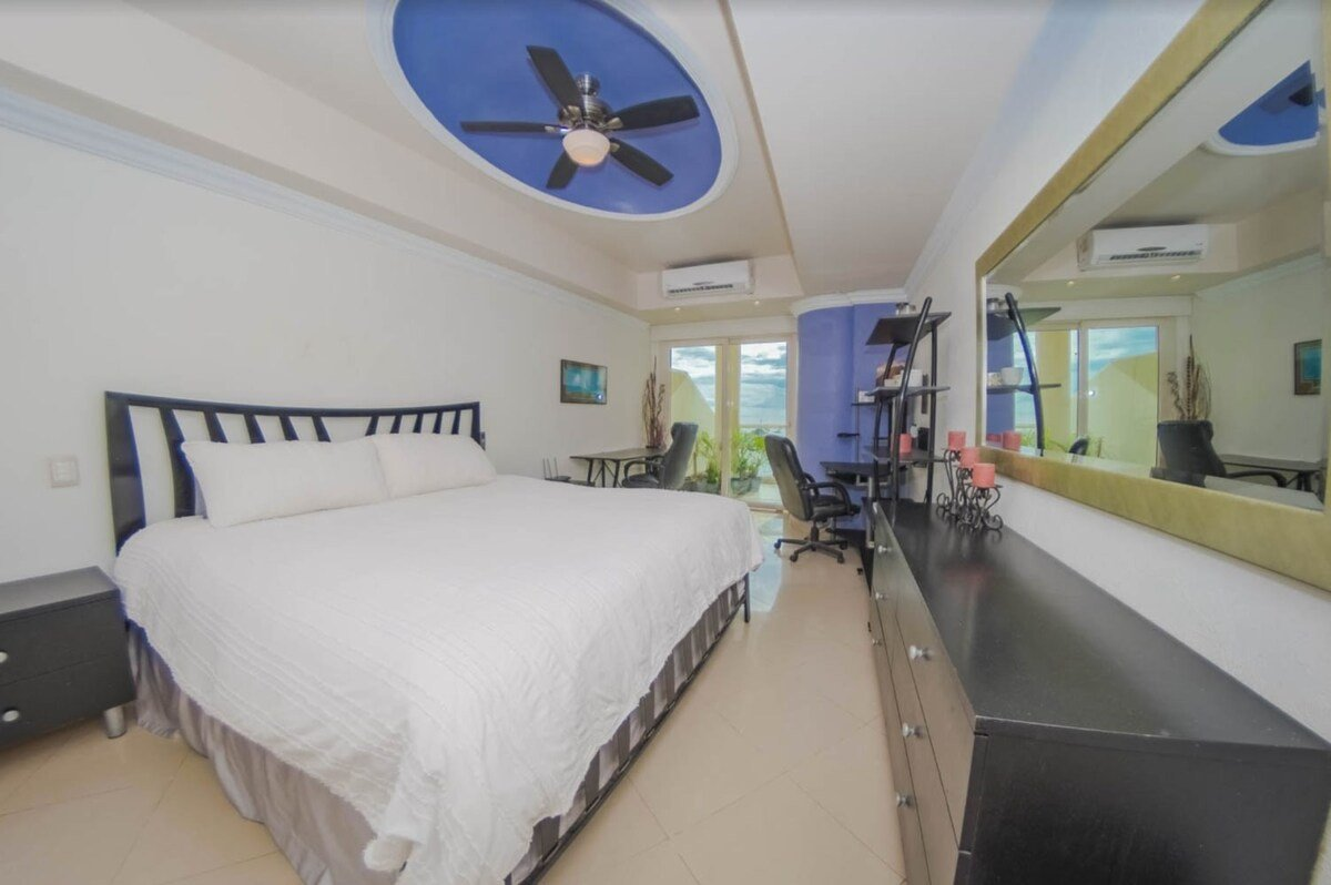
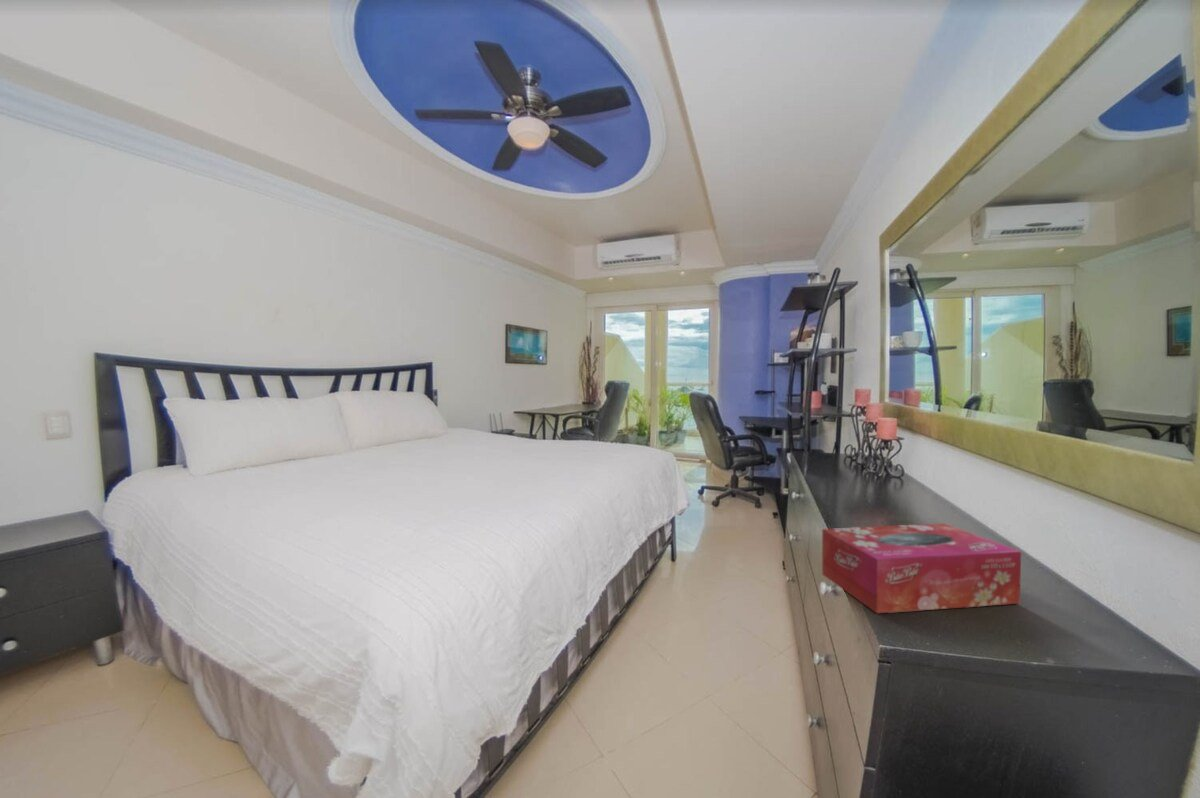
+ tissue box (913, 563)
